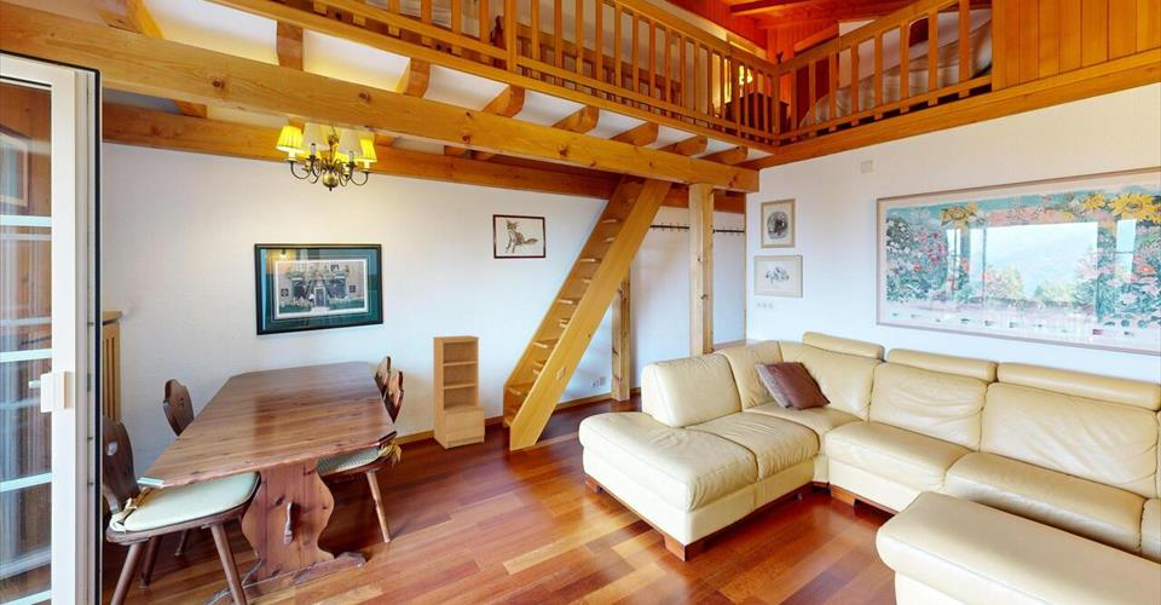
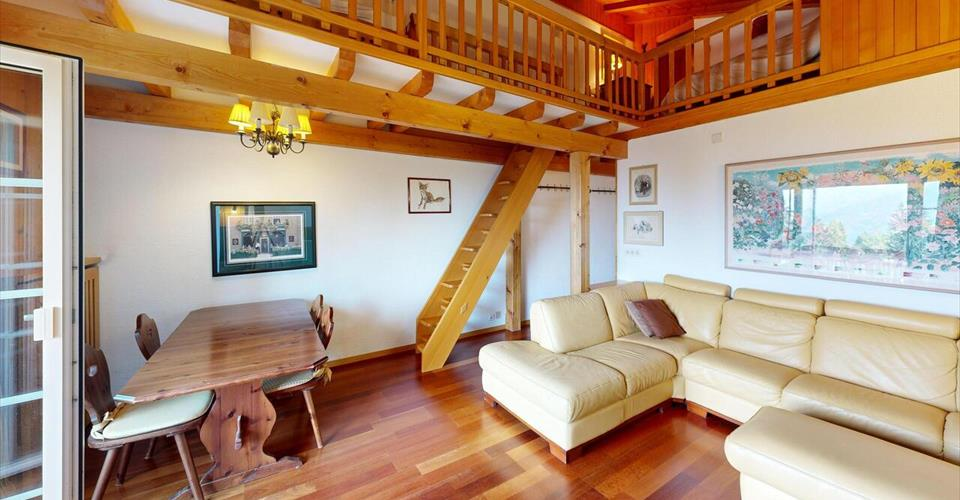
- bookshelf (458, 388)
